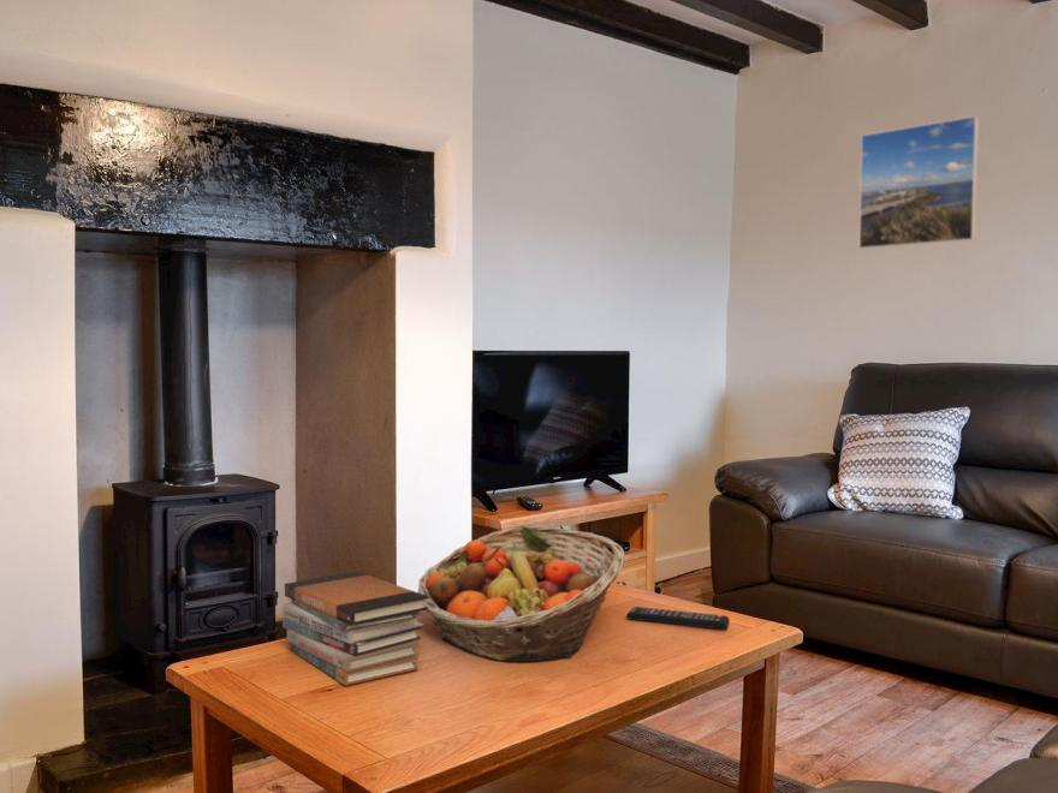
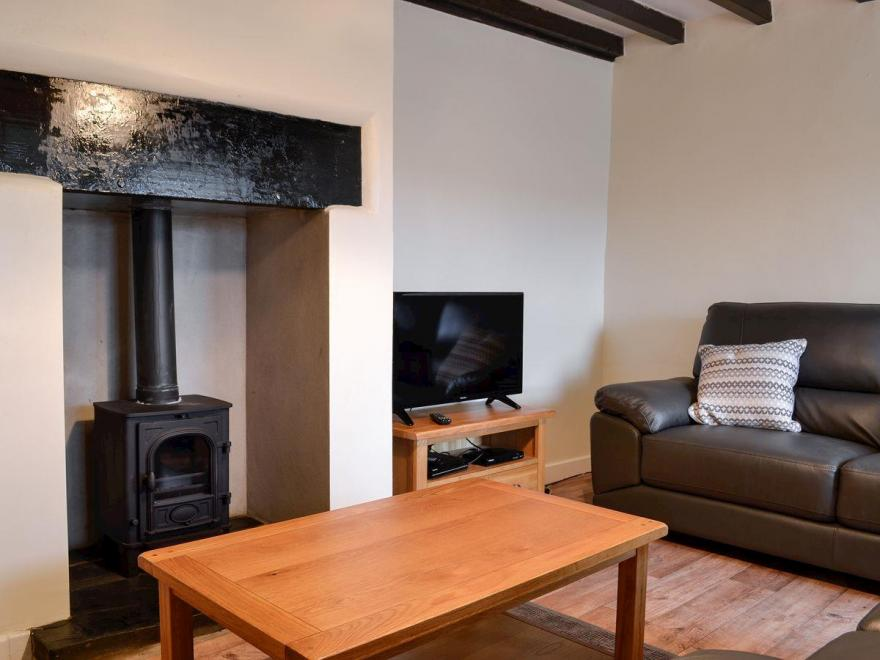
- book stack (352, 624)
- remote control (677, 618)
- fruit basket (518, 589)
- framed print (916, 185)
